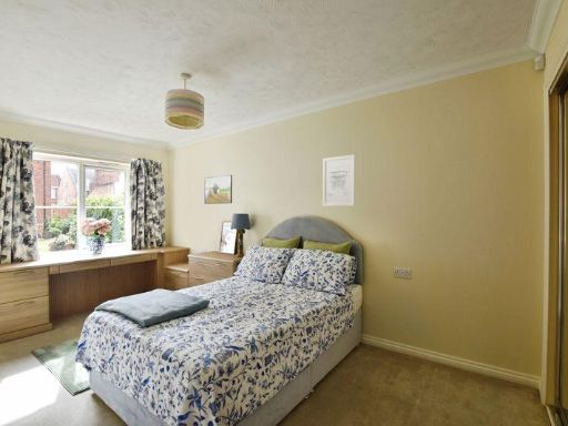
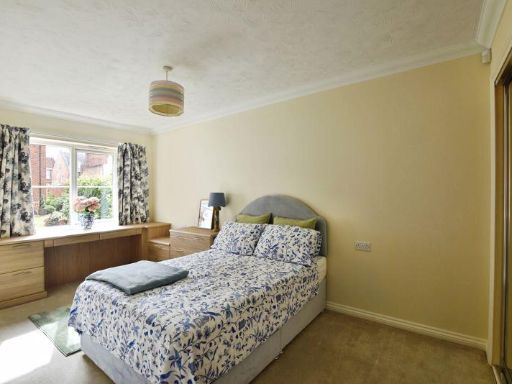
- wall art (337, 181)
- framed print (217, 190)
